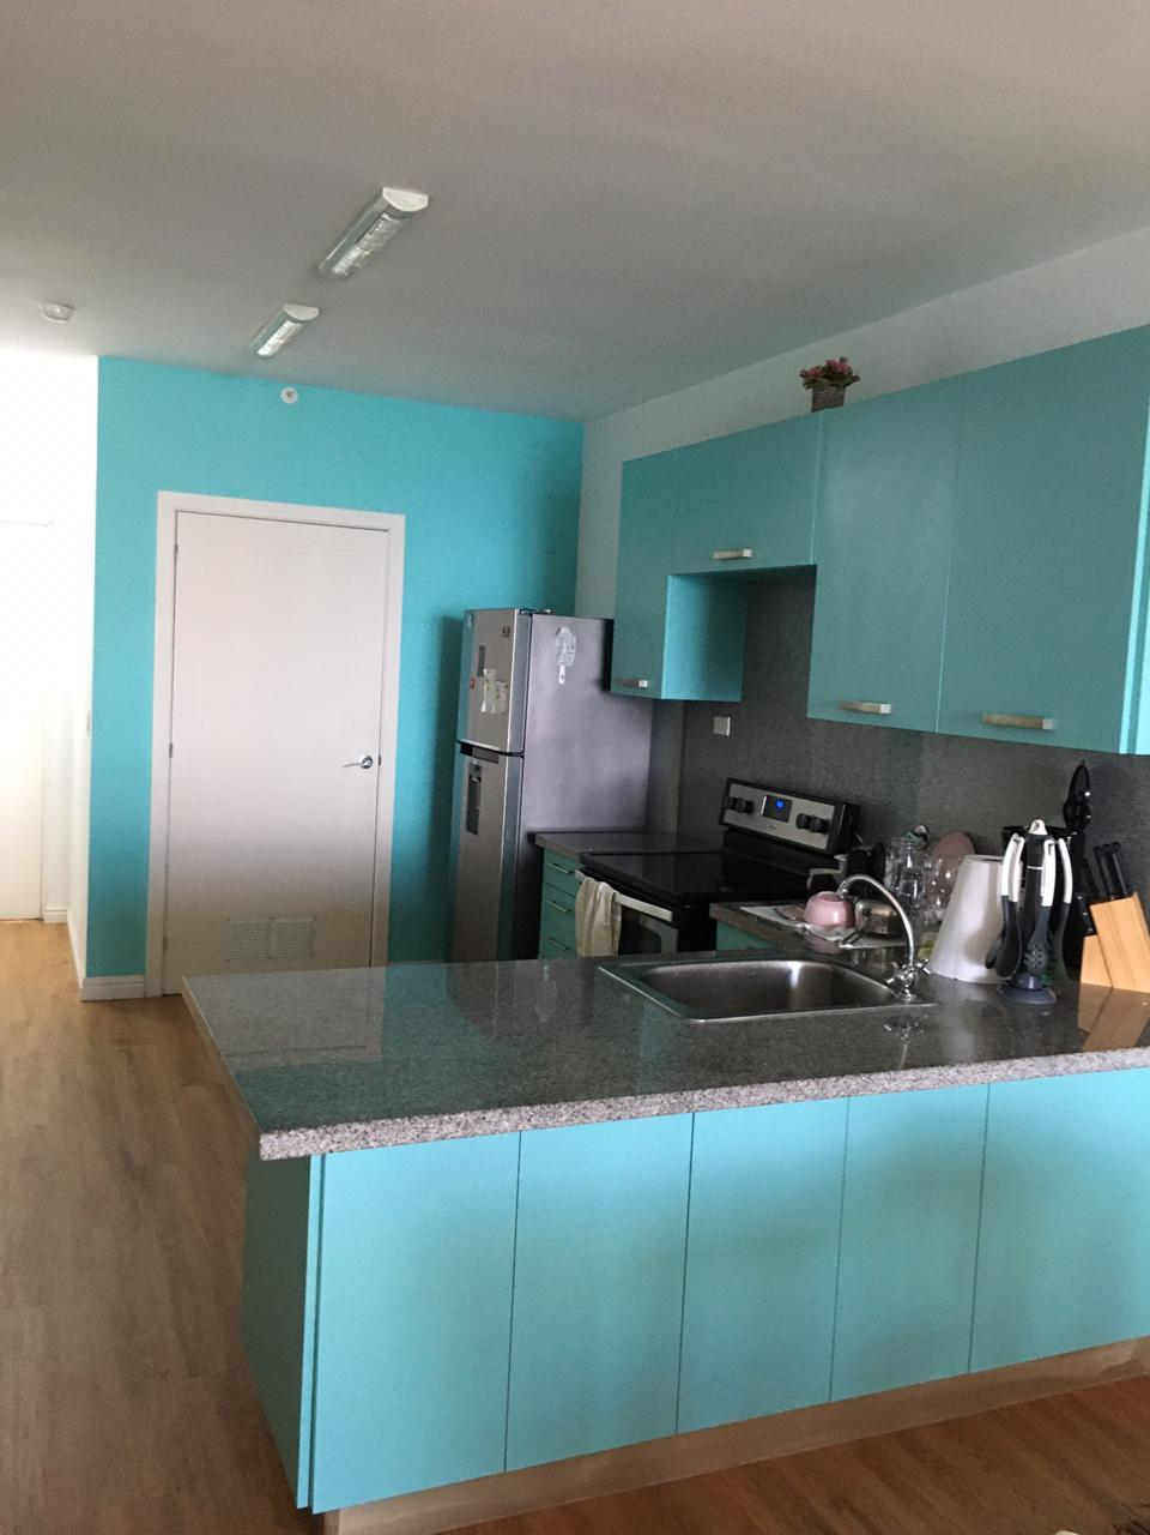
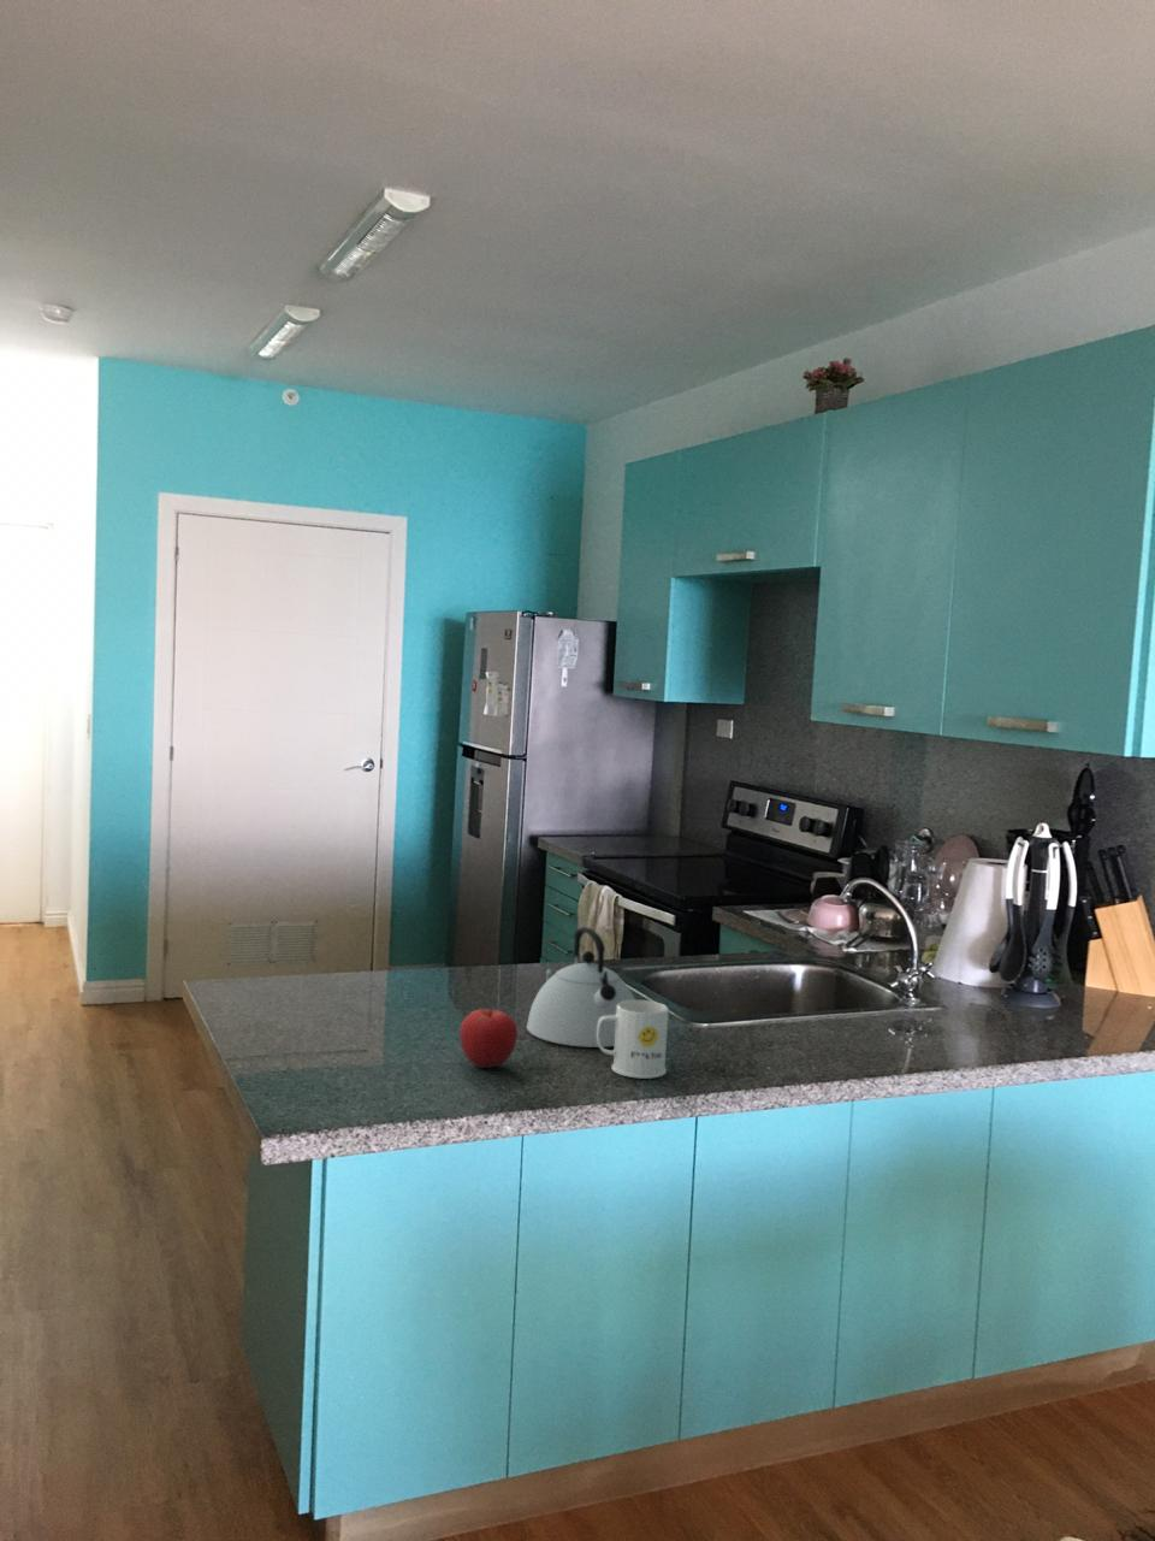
+ fruit (488, 1035)
+ kettle (587, 980)
+ mug (633, 1037)
